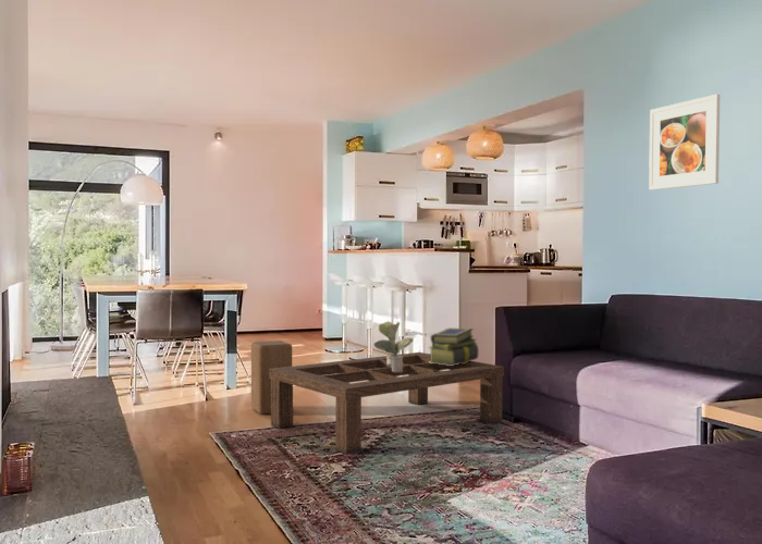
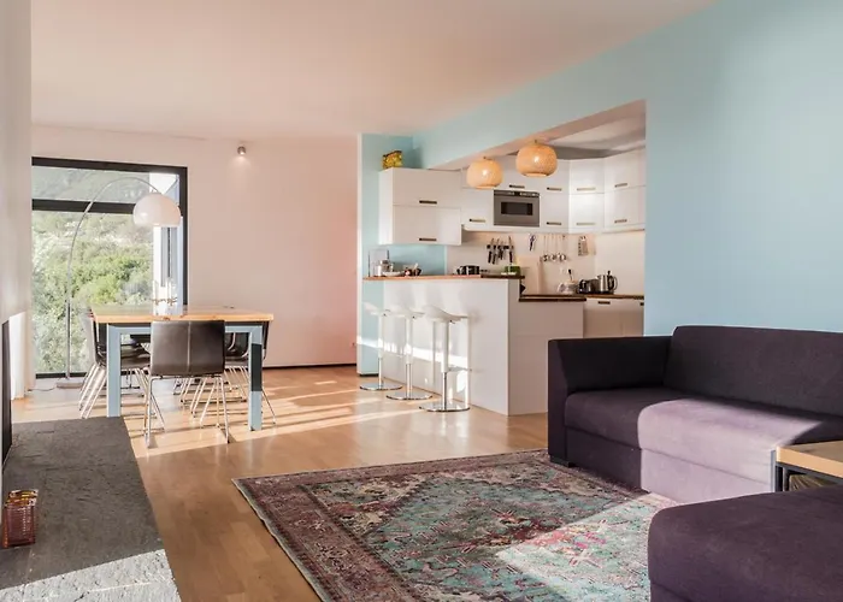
- stack of books (453, 345)
- coffee table (388, 393)
- potted plant (392, 345)
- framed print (683, 145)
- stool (270, 379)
